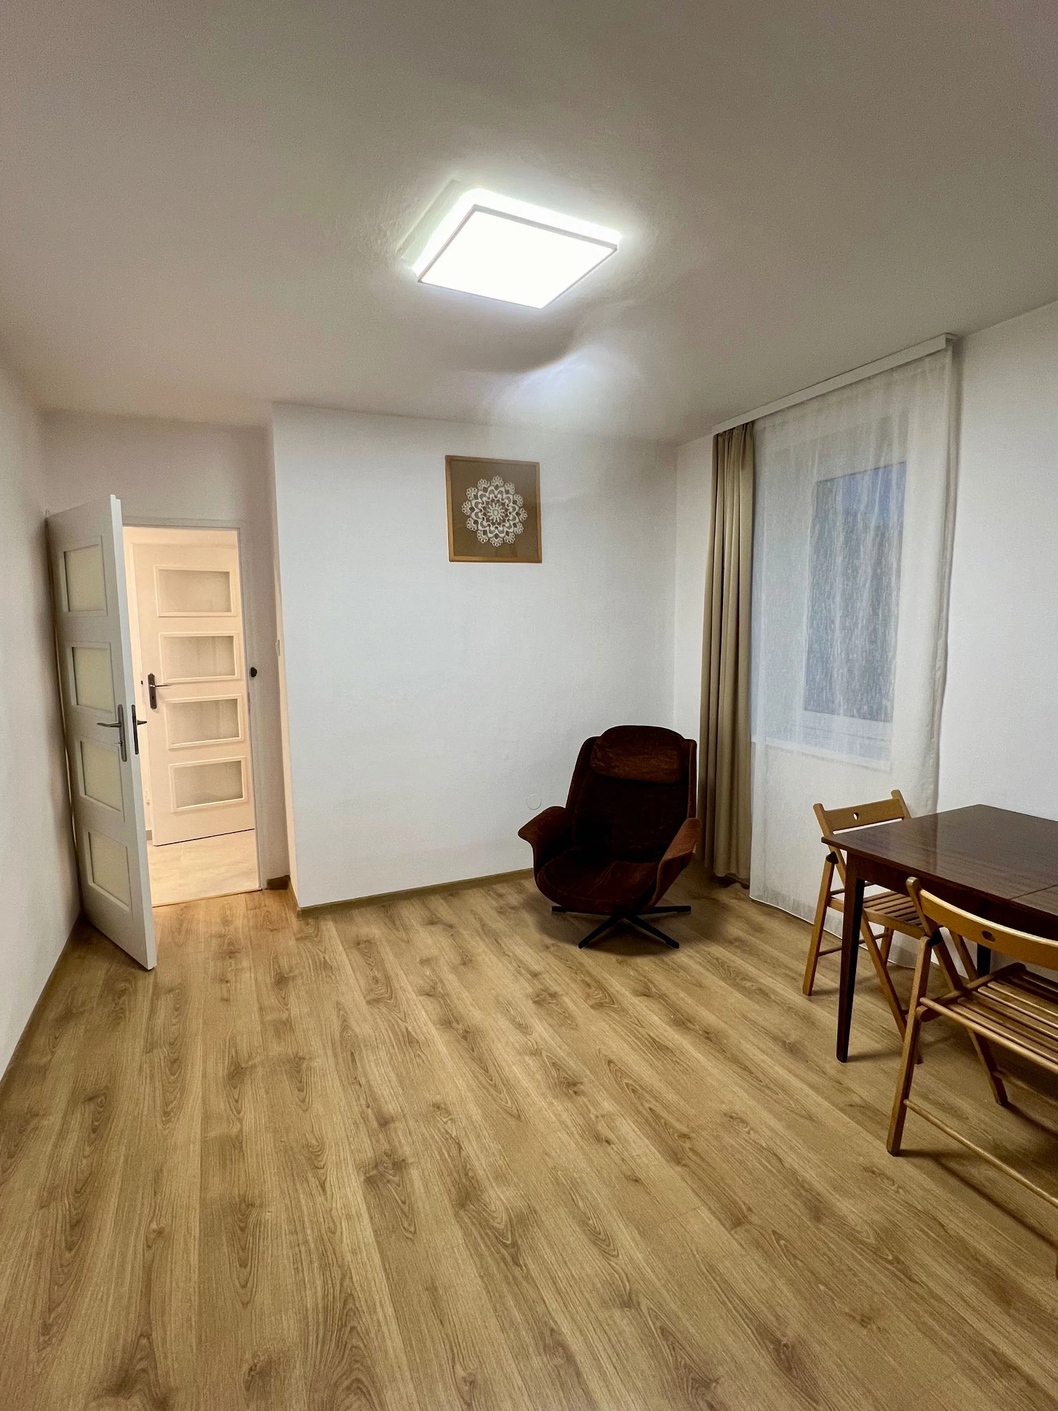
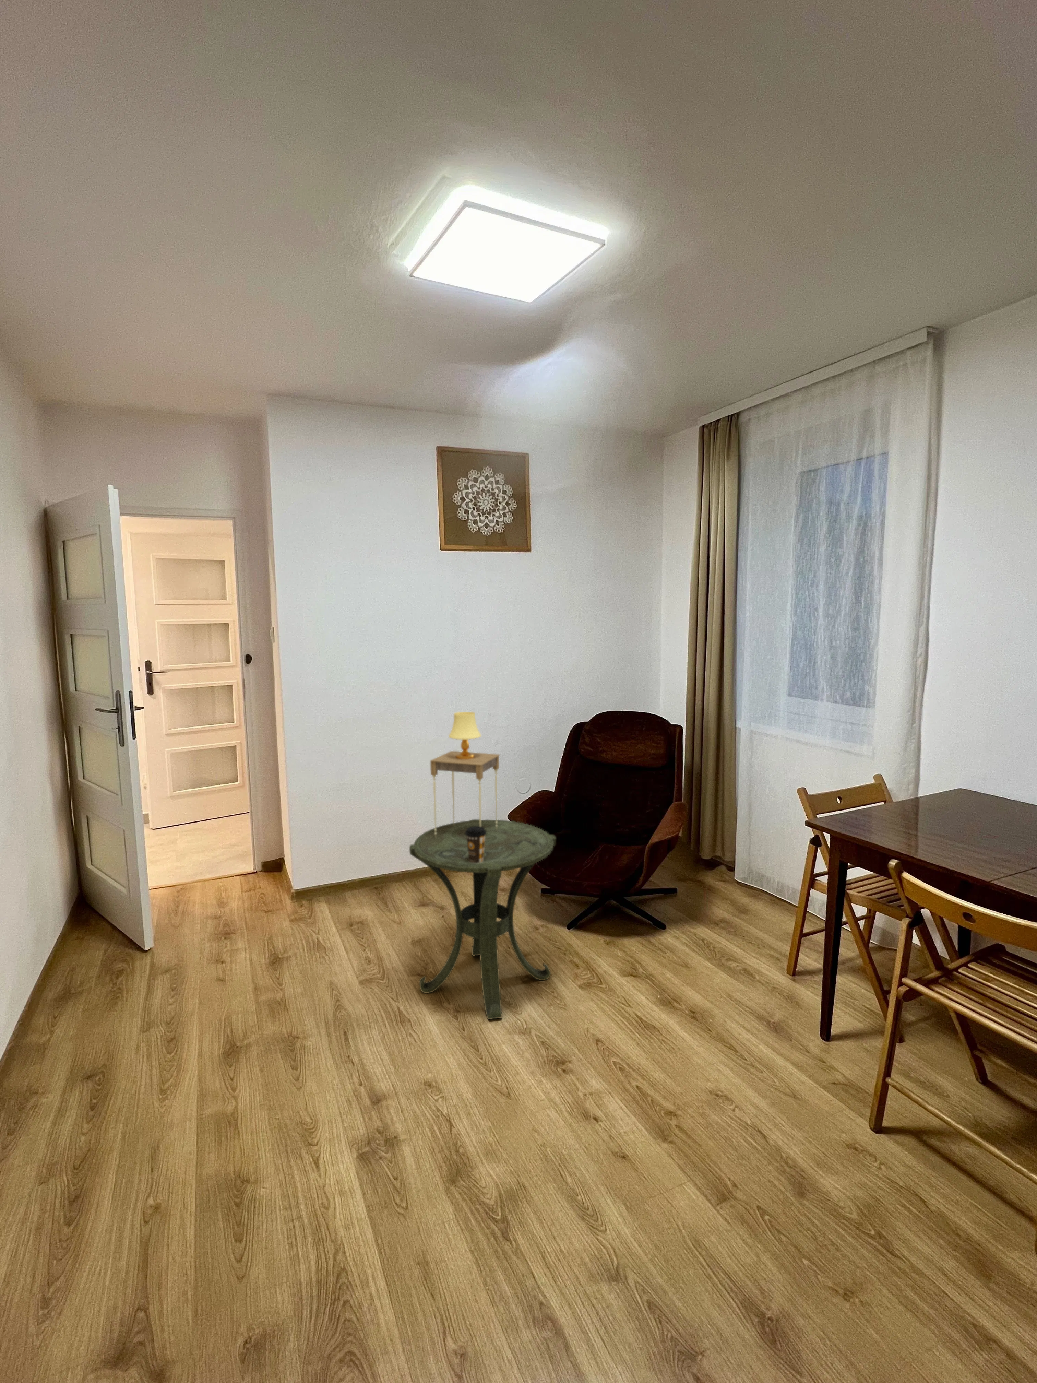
+ table lamp (466, 772)
+ side table (485, 913)
+ coffee cup (476, 844)
